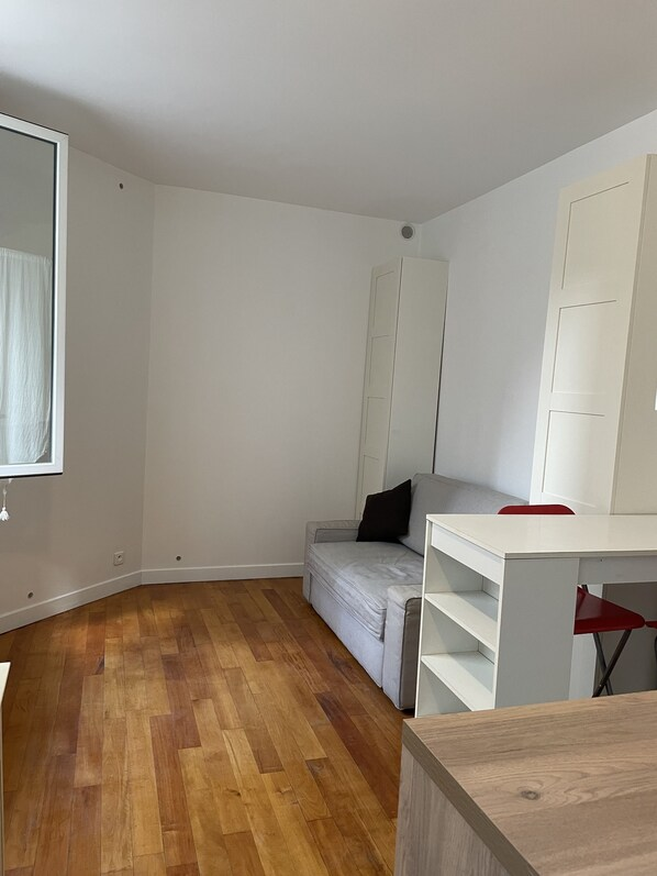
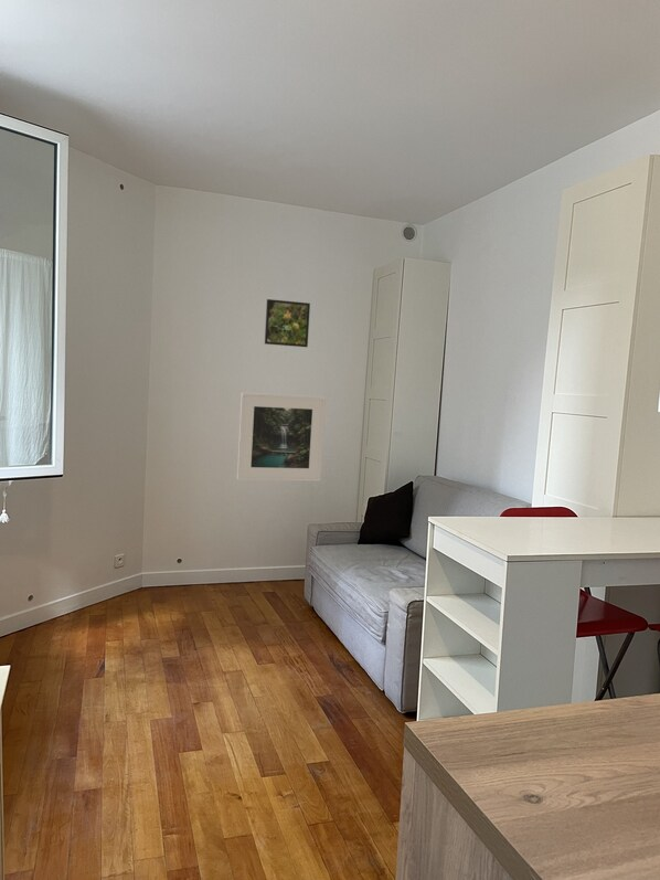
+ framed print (287, 324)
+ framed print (281, 437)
